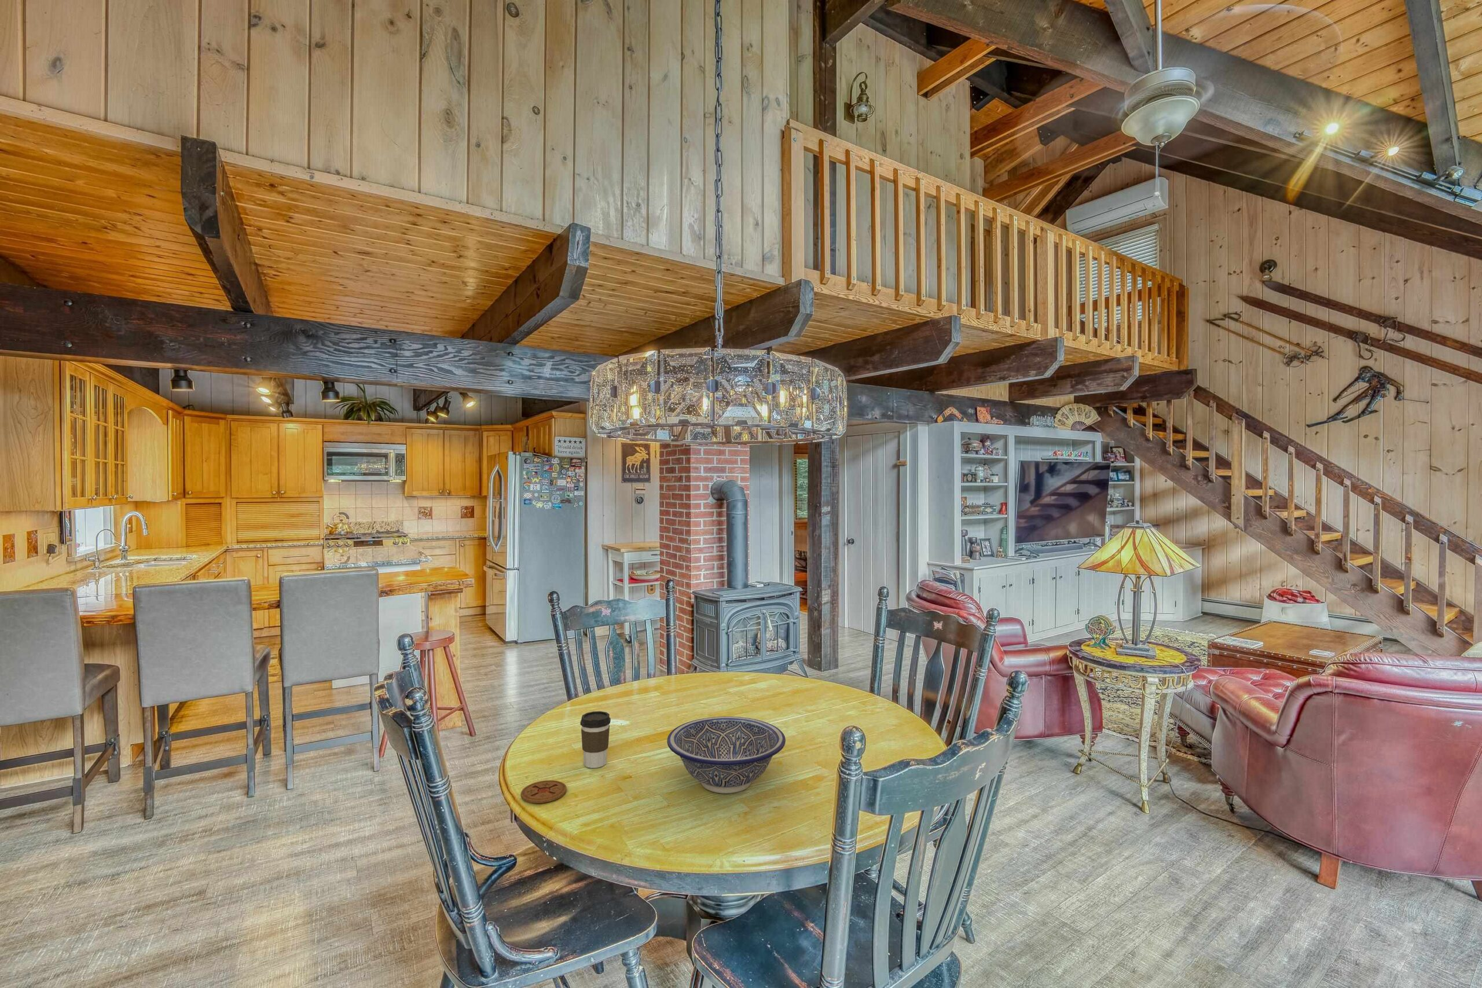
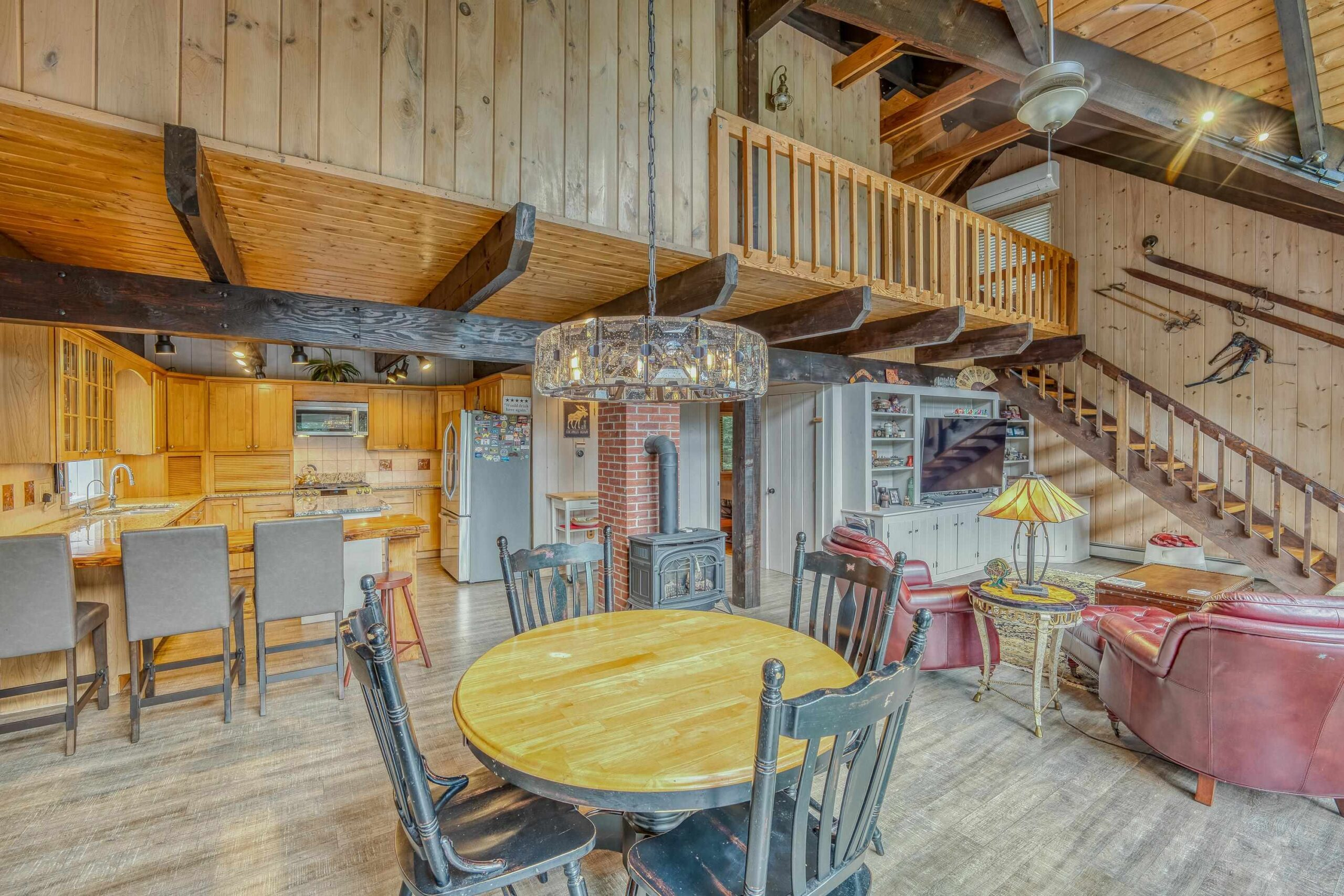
- decorative bowl (726, 760)
- coffee cup (595, 739)
- coaster (544, 792)
